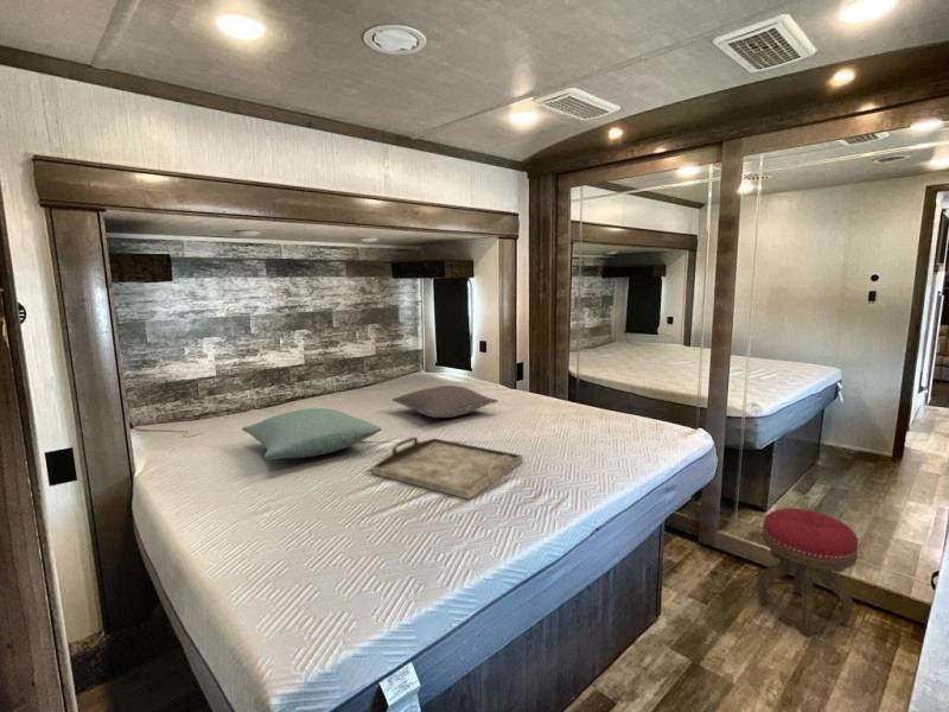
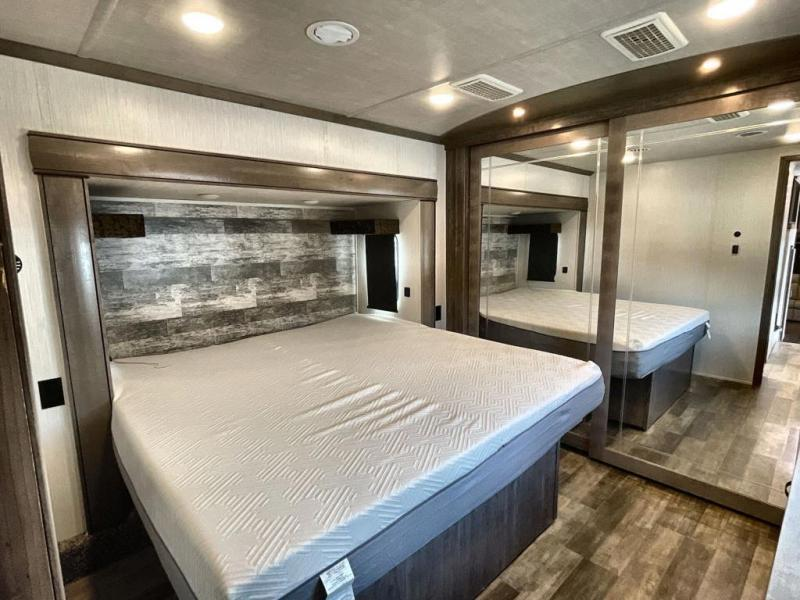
- pillow (310, 430)
- stool (804, 566)
- pillow (444, 400)
- serving tray (448, 458)
